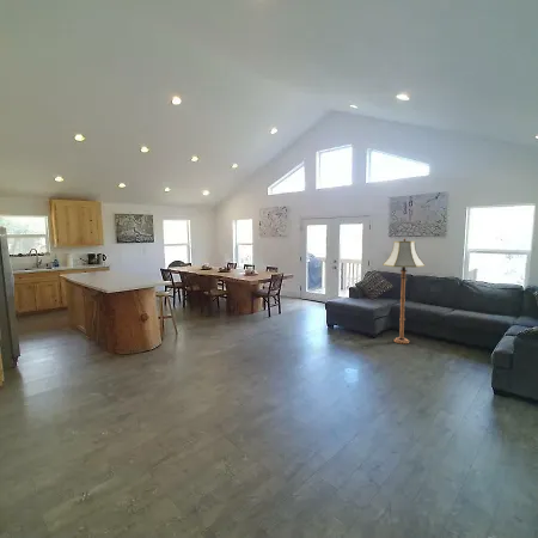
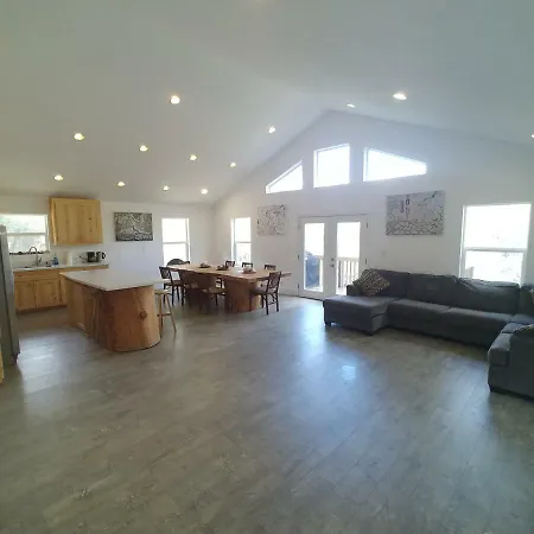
- floor lamp (402, 289)
